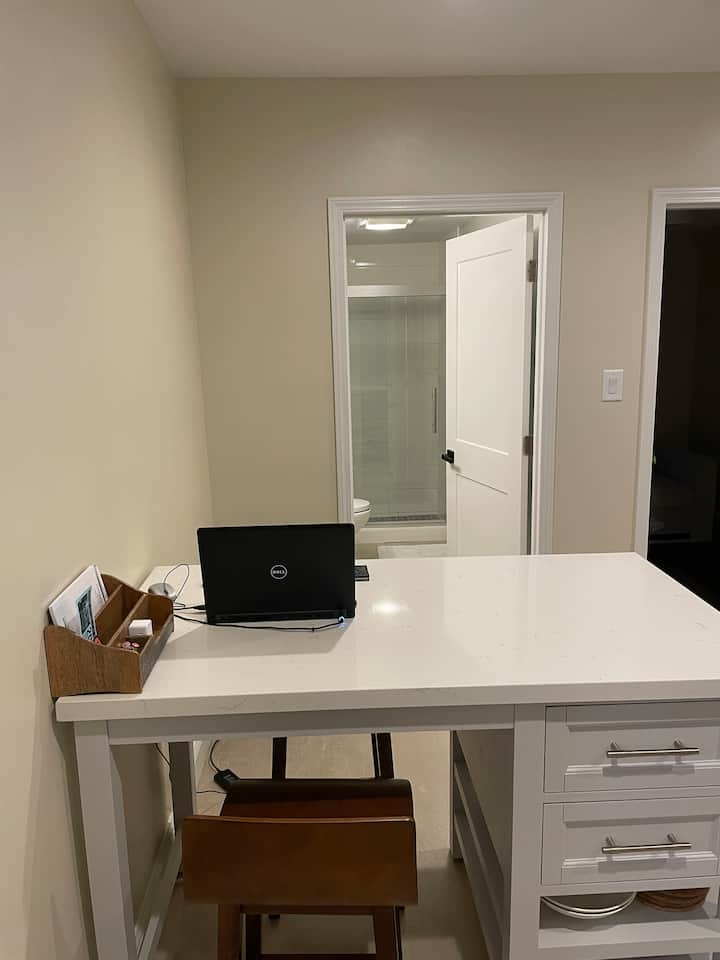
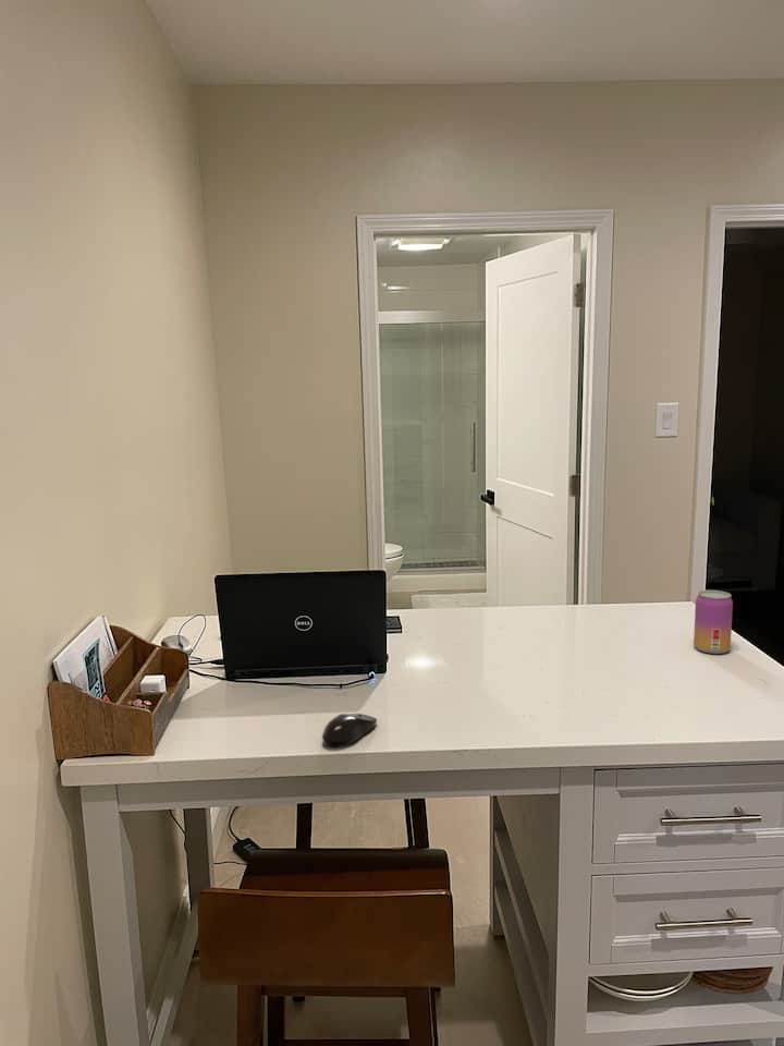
+ computer mouse (350, 723)
+ beverage can (712, 621)
